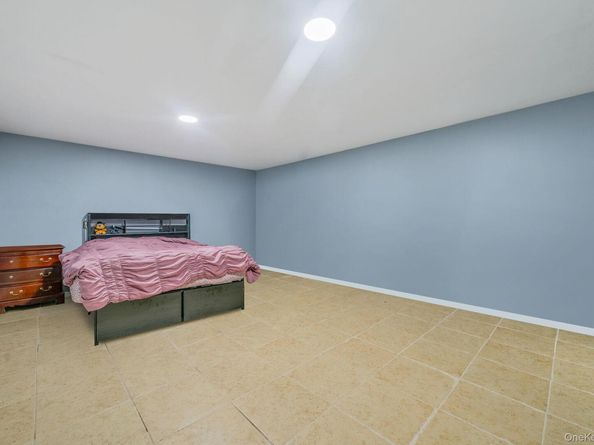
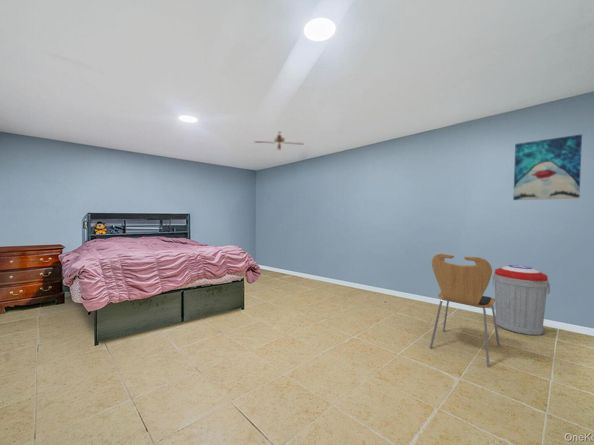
+ trash can (519, 296)
+ wall art (545, 169)
+ ceiling fan (279, 142)
+ chair (464, 300)
